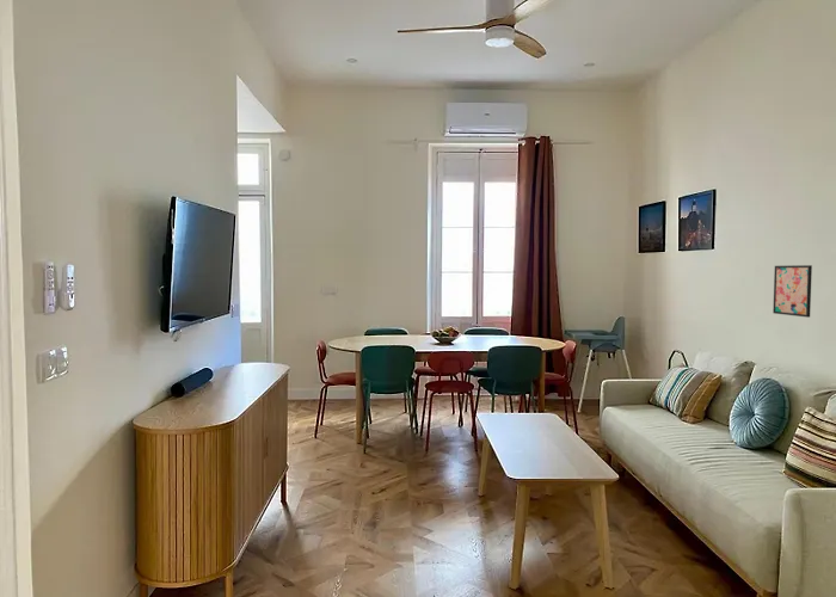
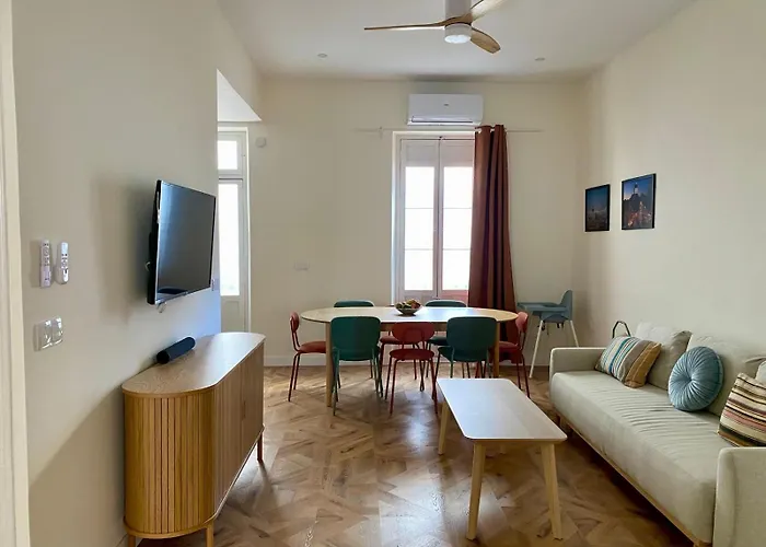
- wall art (791, 290)
